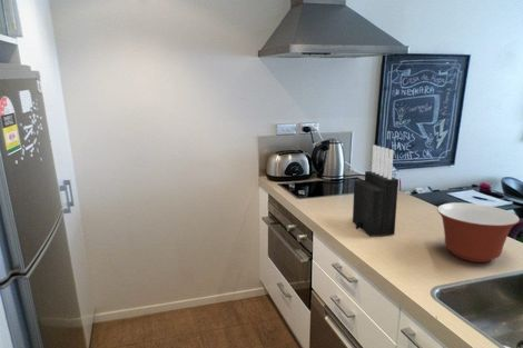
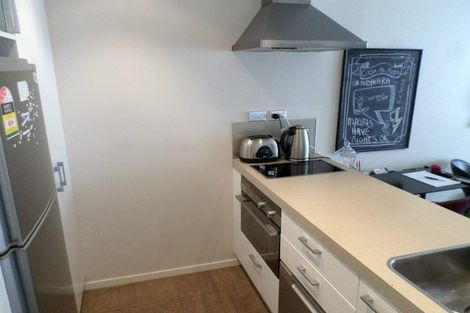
- knife block (372, 189)
- mixing bowl (473, 233)
